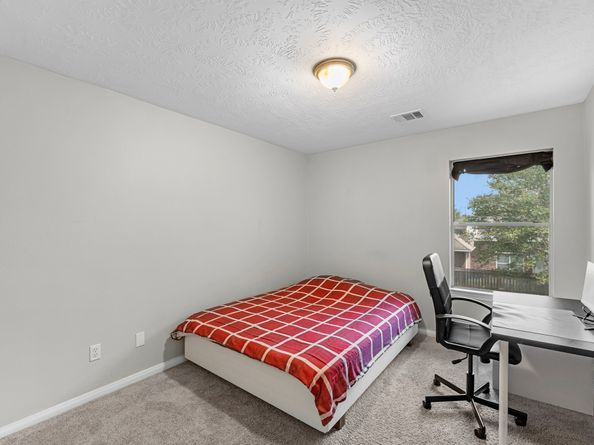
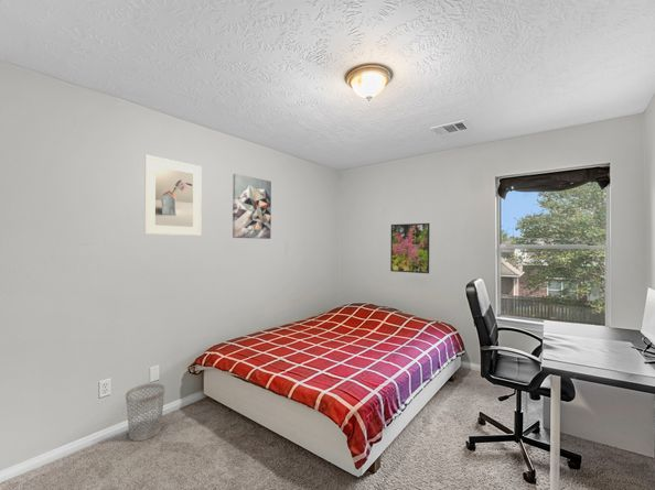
+ wastebasket (146, 411)
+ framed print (174, 197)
+ wall art (253, 208)
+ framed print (409, 248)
